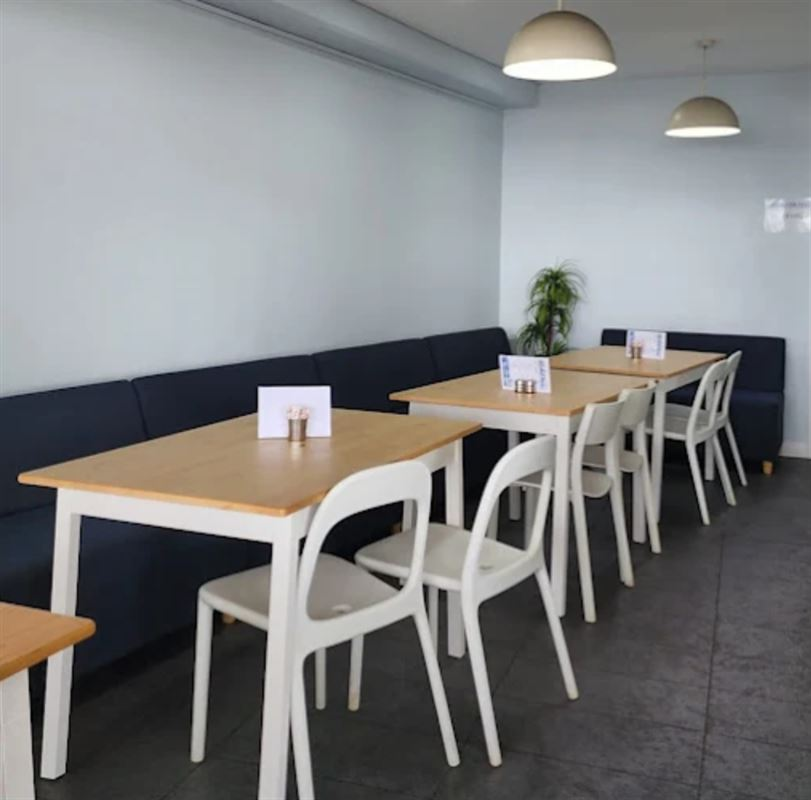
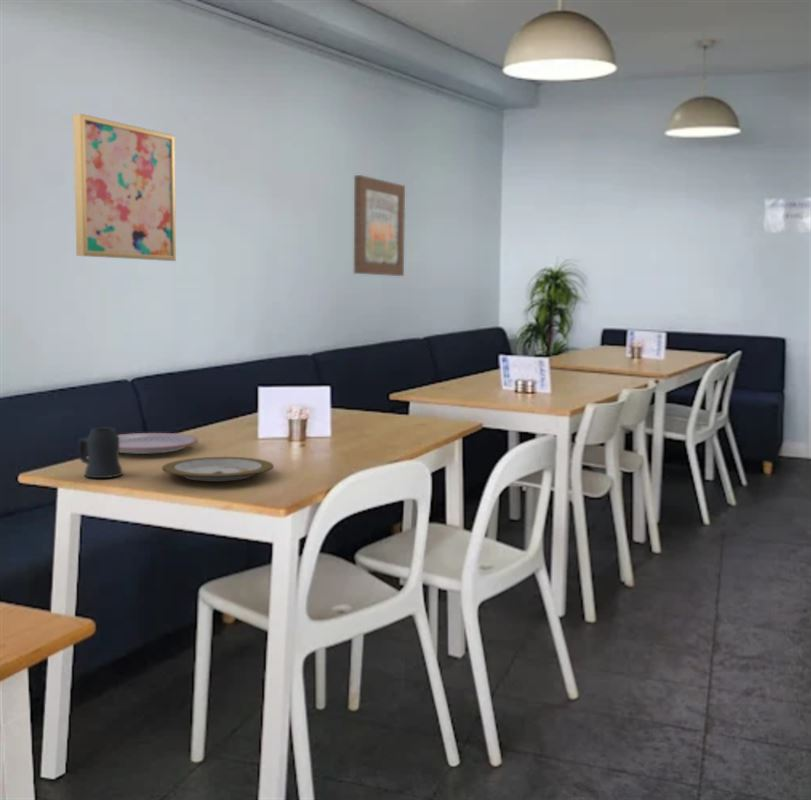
+ plate (147, 443)
+ wall art (380, 228)
+ wall art (127, 192)
+ plate (218, 470)
+ mug (99, 451)
